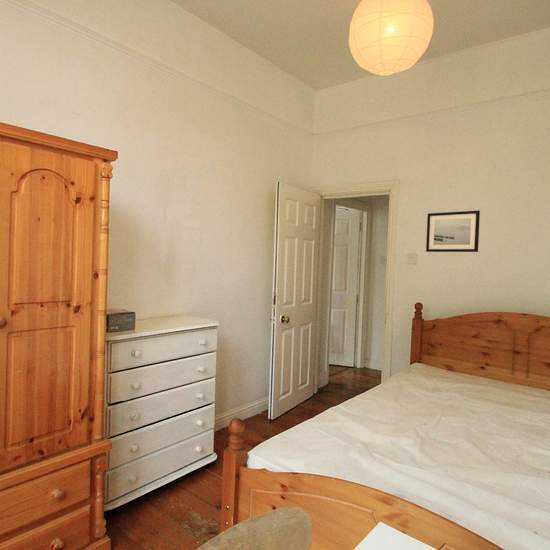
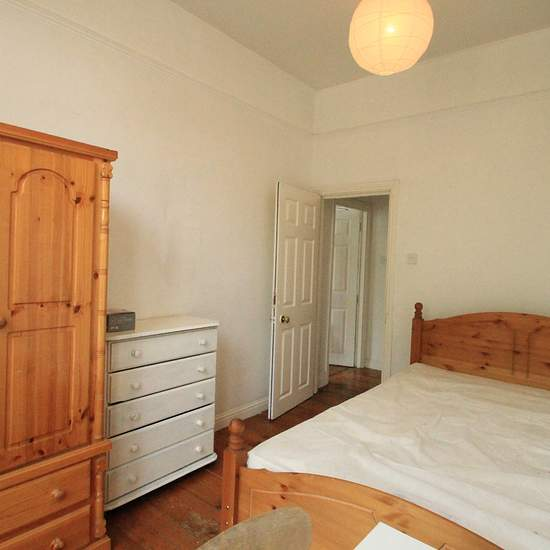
- wall art (451, 232)
